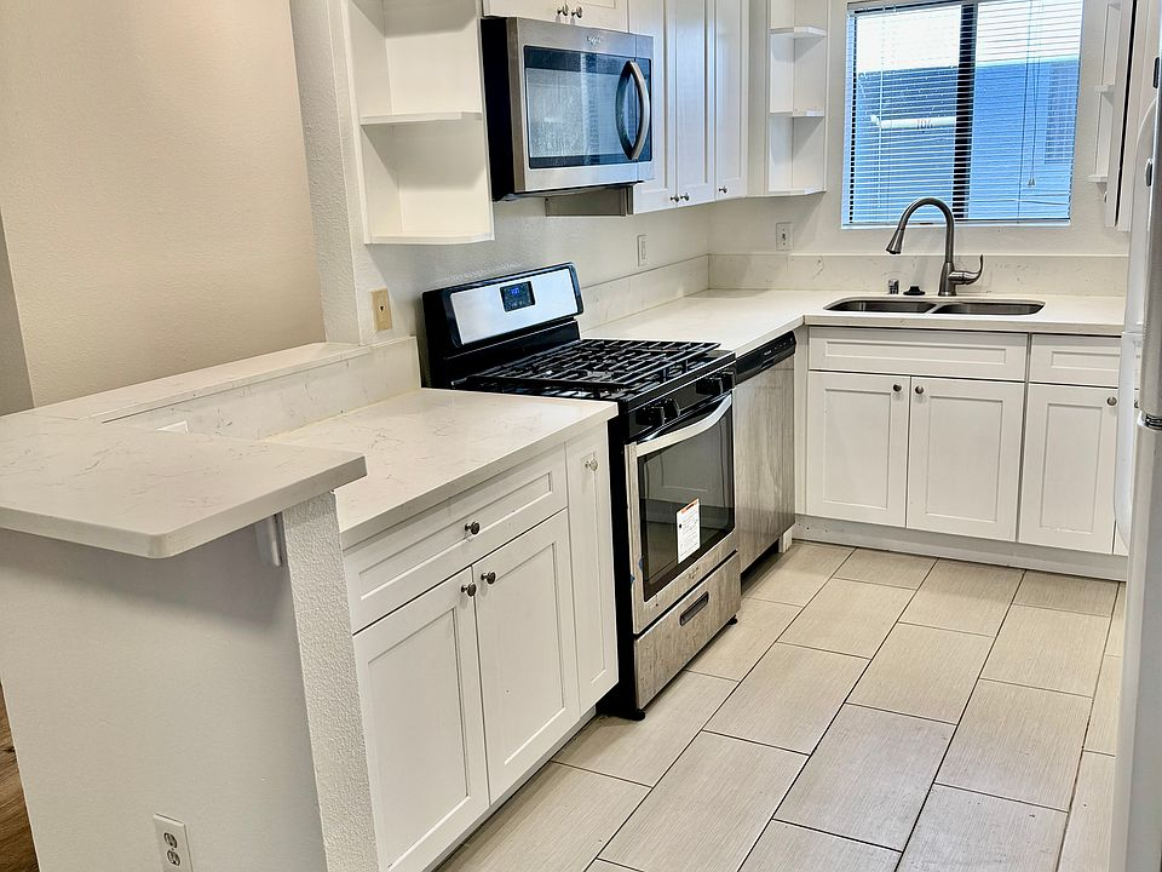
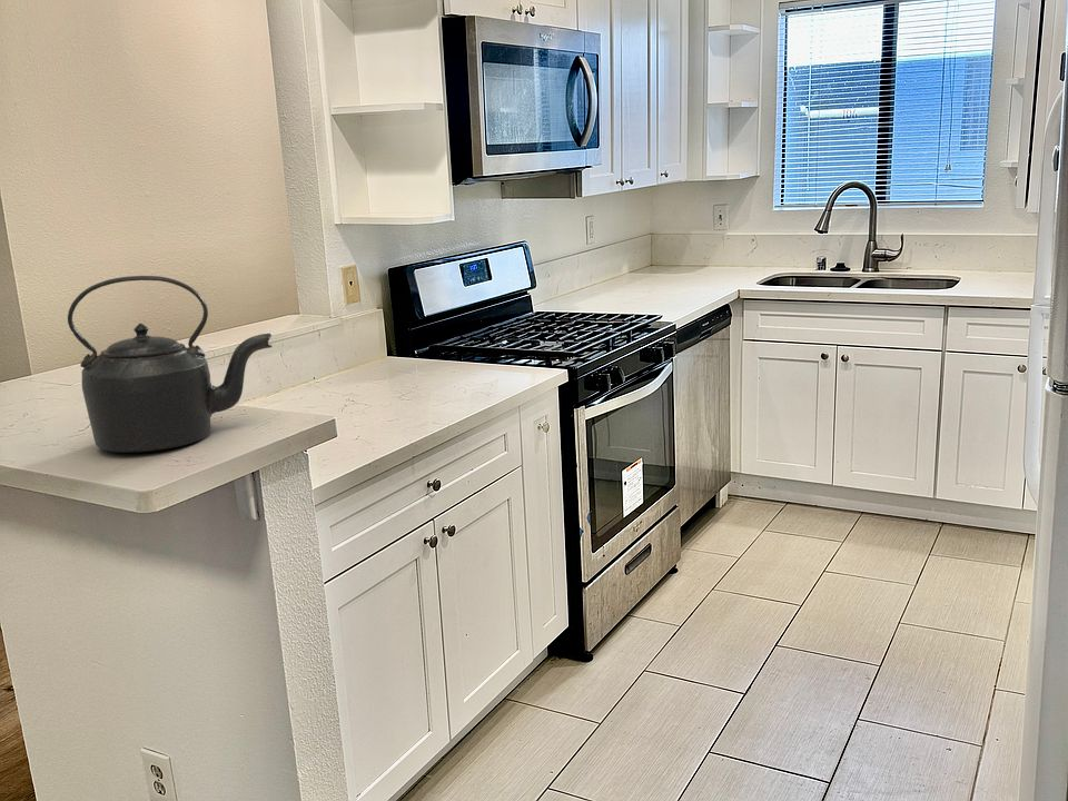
+ kettle (177, 355)
